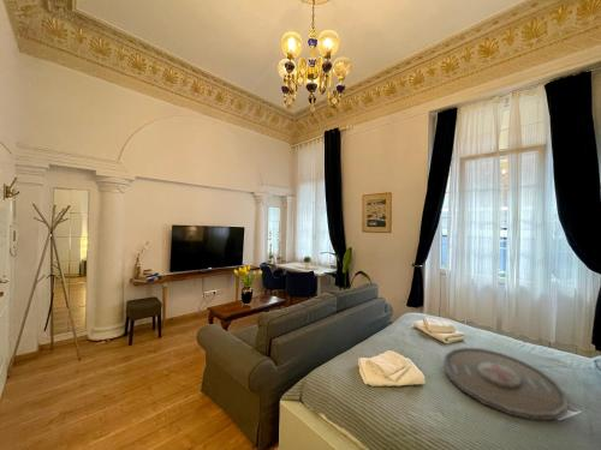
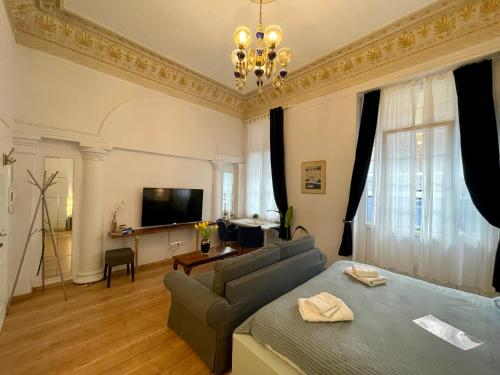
- serving tray (498, 377)
